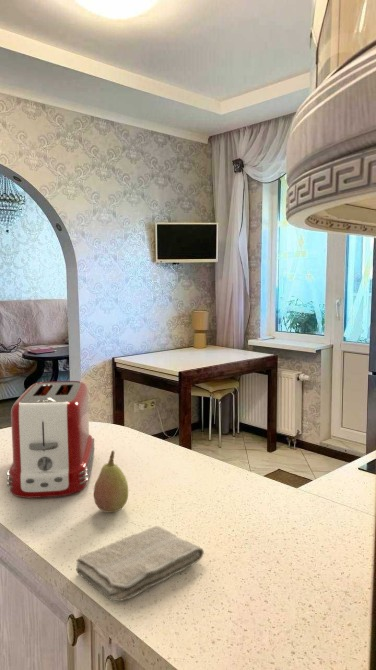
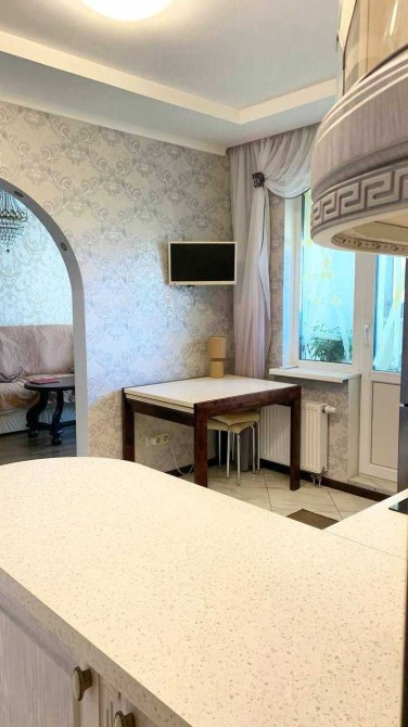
- toaster (54, 431)
- fruit (110, 480)
- washcloth (139, 558)
